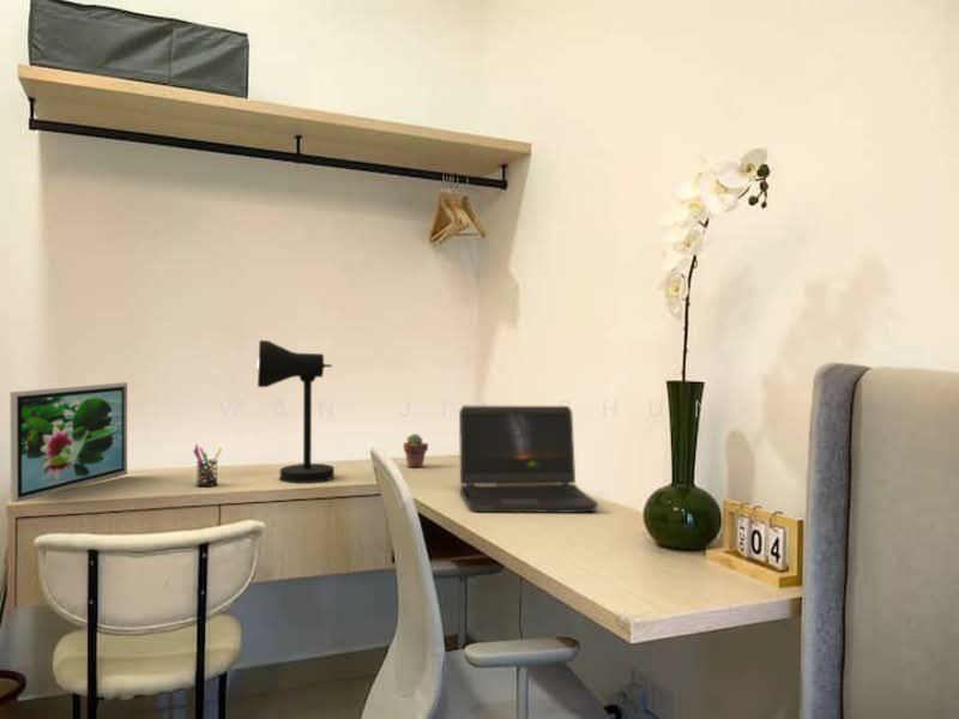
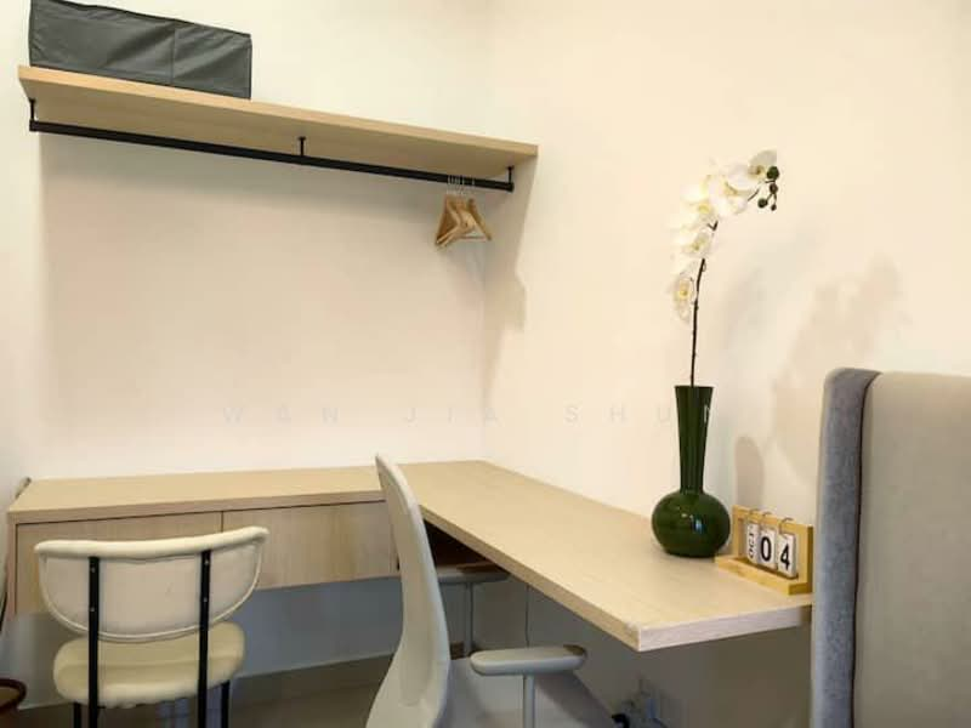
- picture frame (74, 436)
- laptop computer (525, 455)
- pen holder (205, 464)
- potted succulent (415, 449)
- desk lamp (303, 409)
